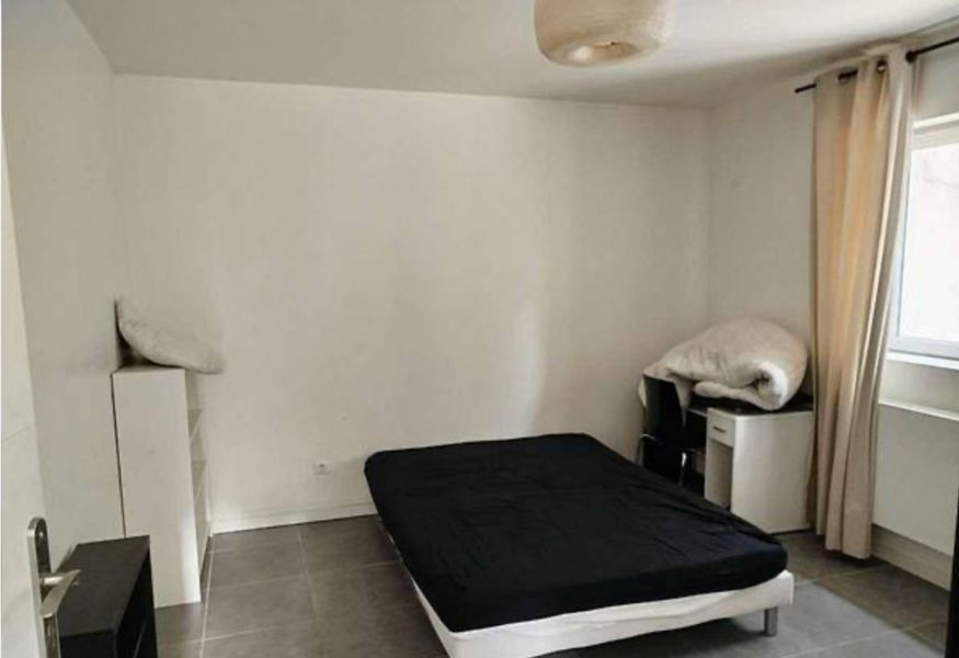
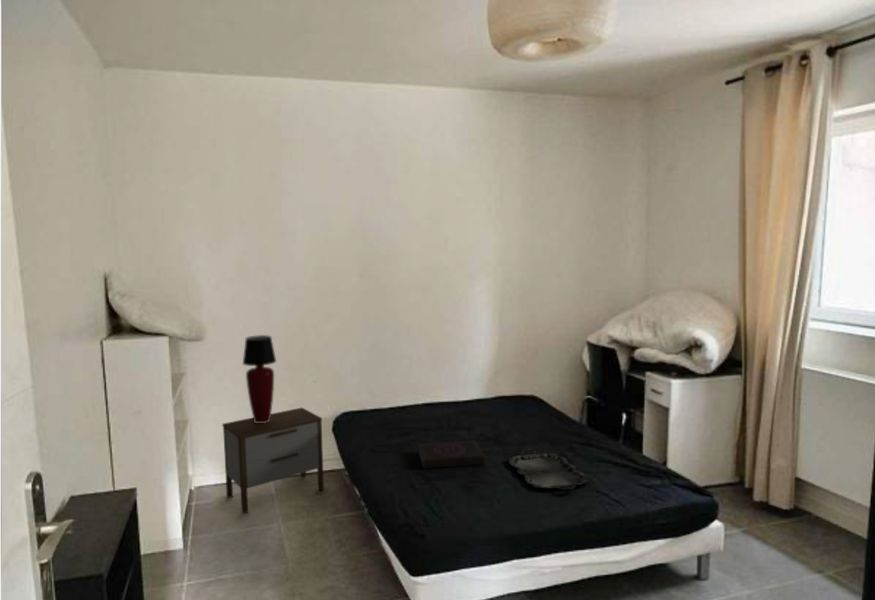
+ serving tray (546, 469)
+ nightstand (274, 457)
+ book (450, 454)
+ table lamp (260, 379)
